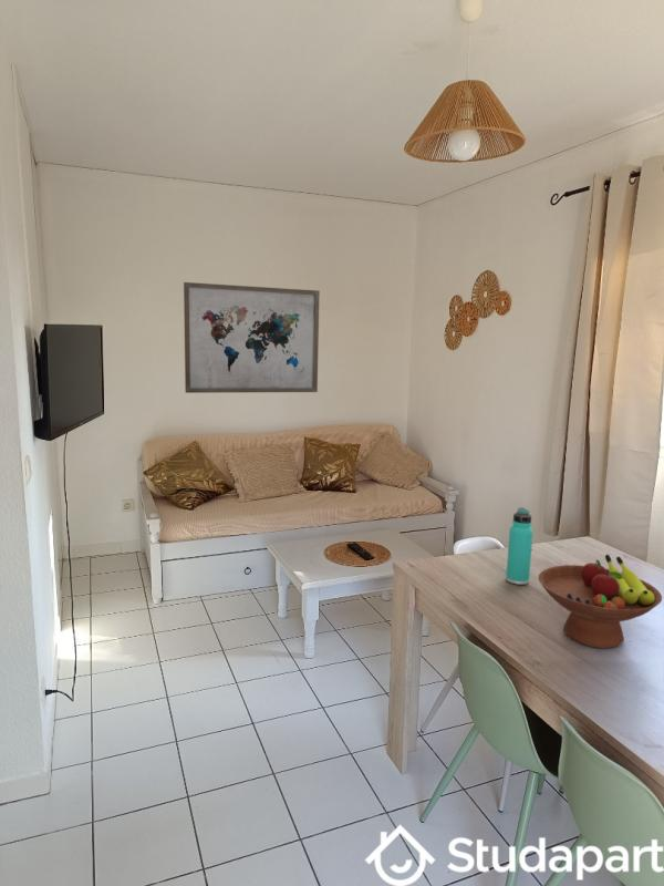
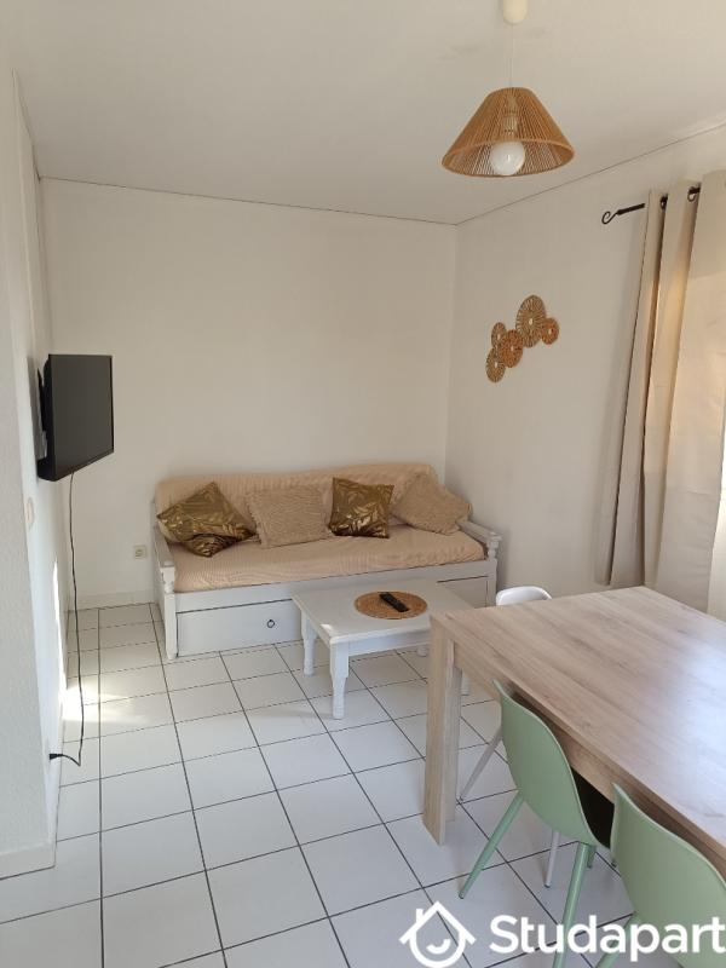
- wall art (253, 340)
- thermos bottle (520, 545)
- fruit bowl (595, 600)
